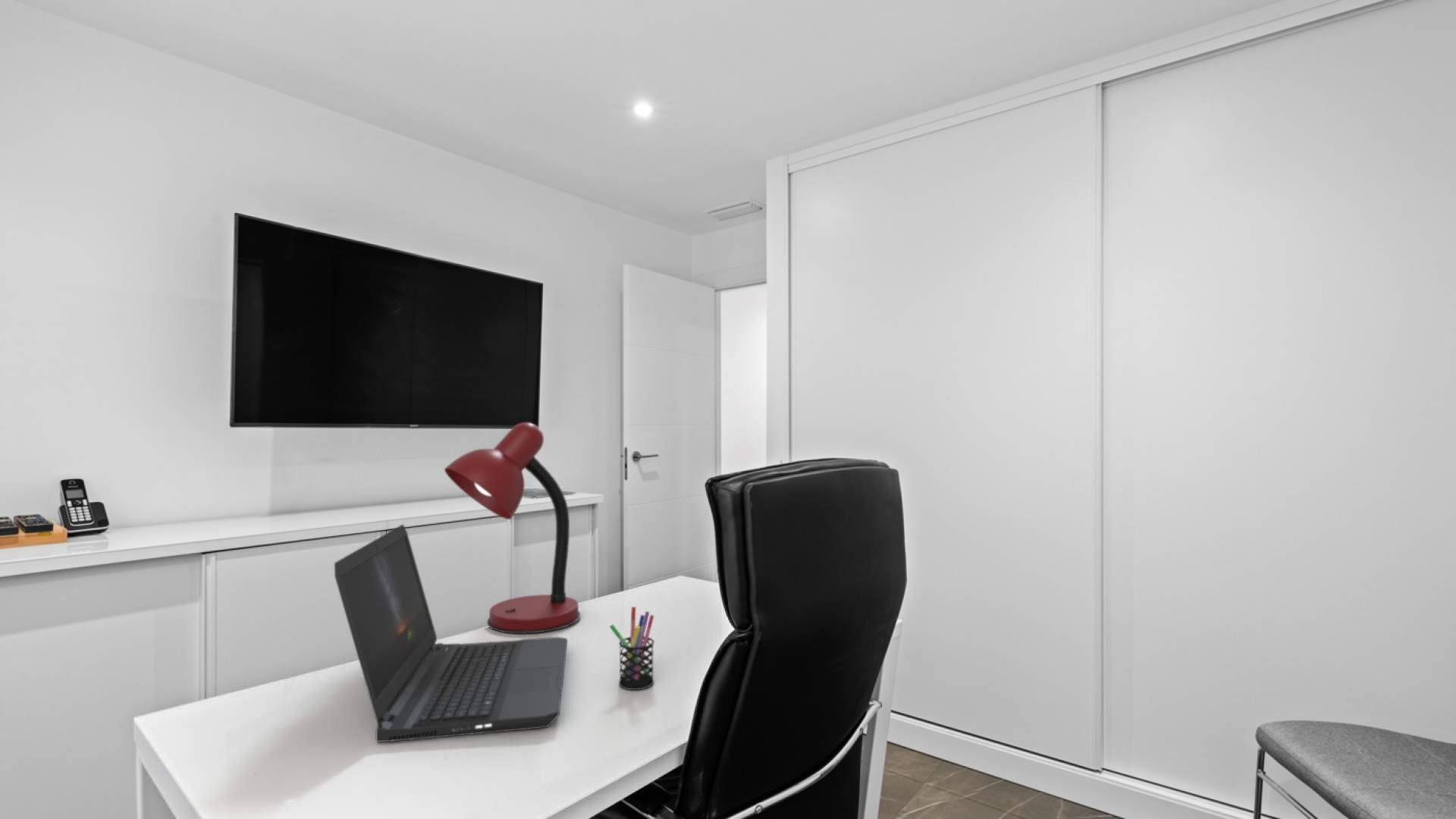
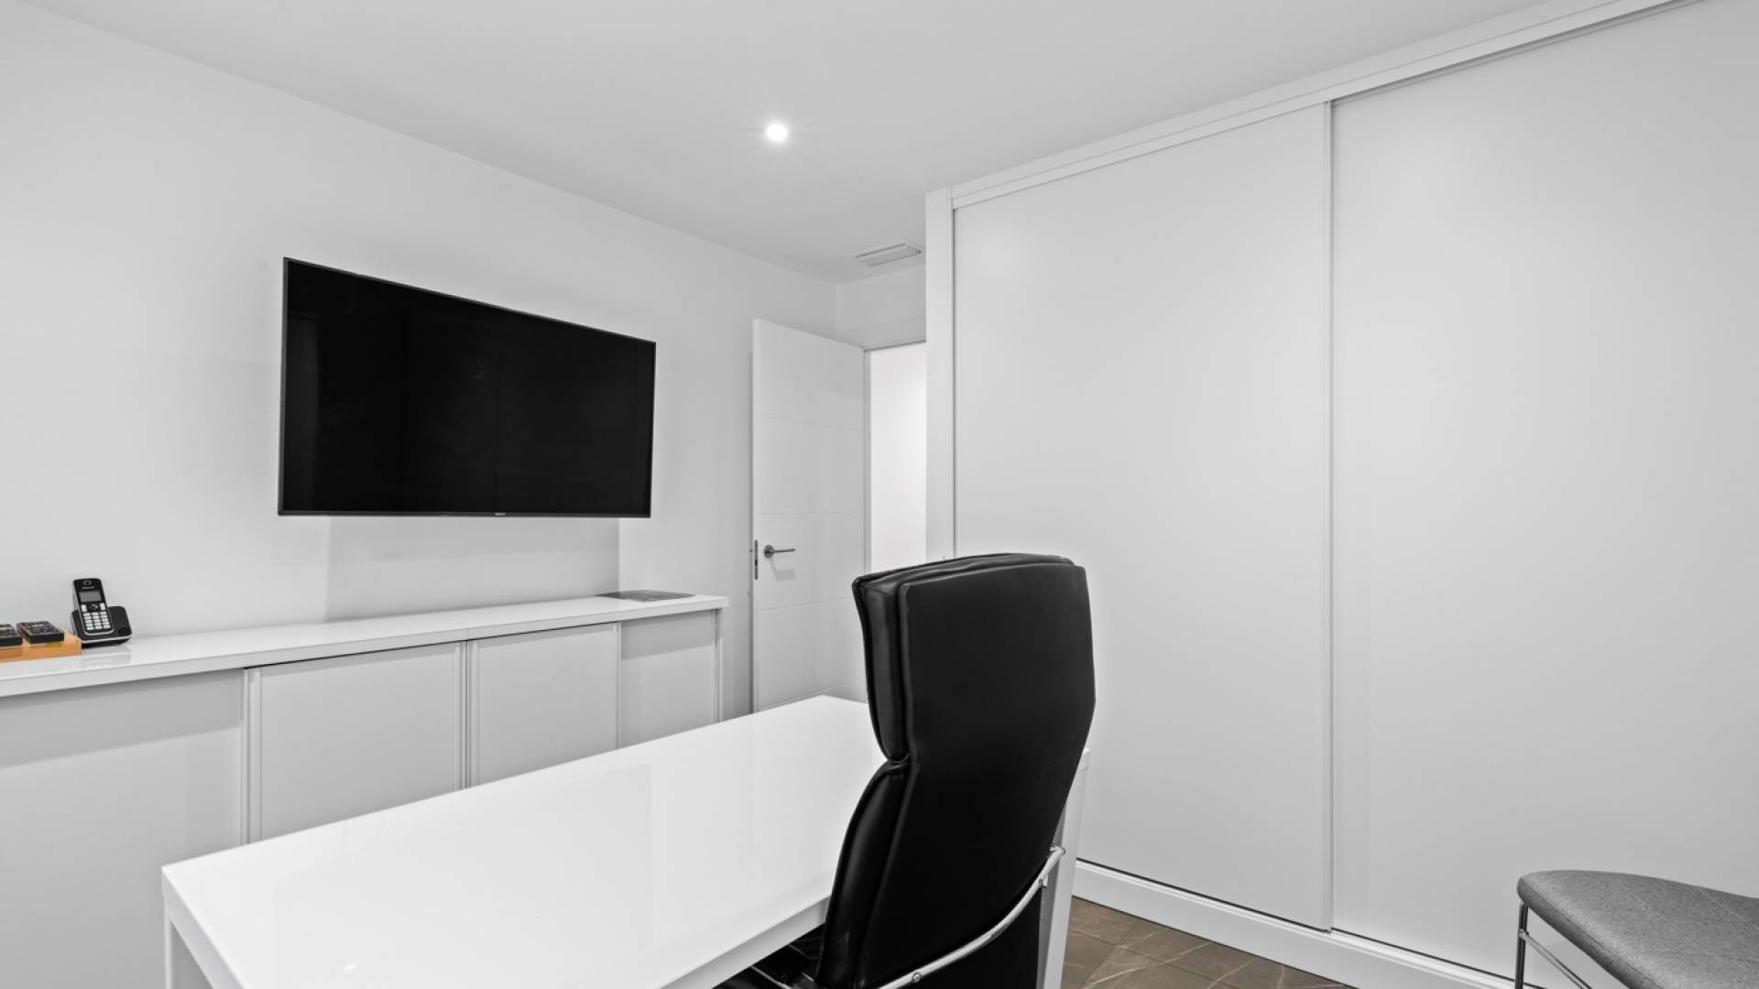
- laptop computer (471, 643)
- desk lamp (510, 519)
- pen holder (632, 647)
